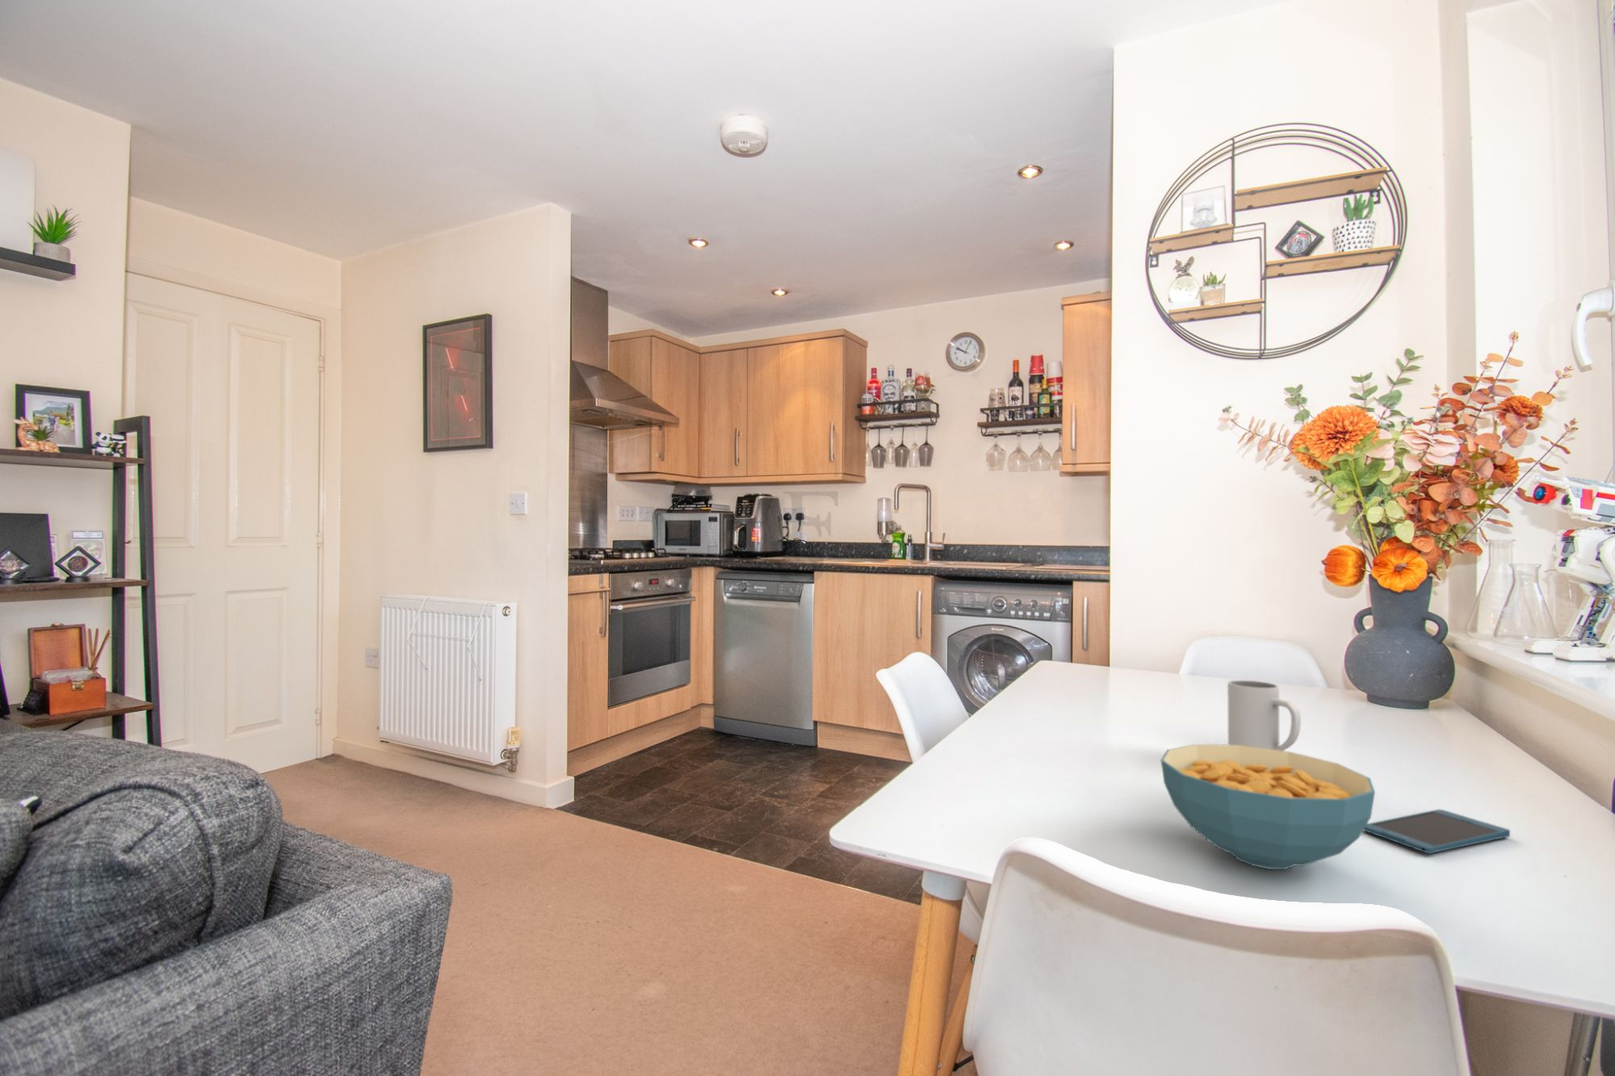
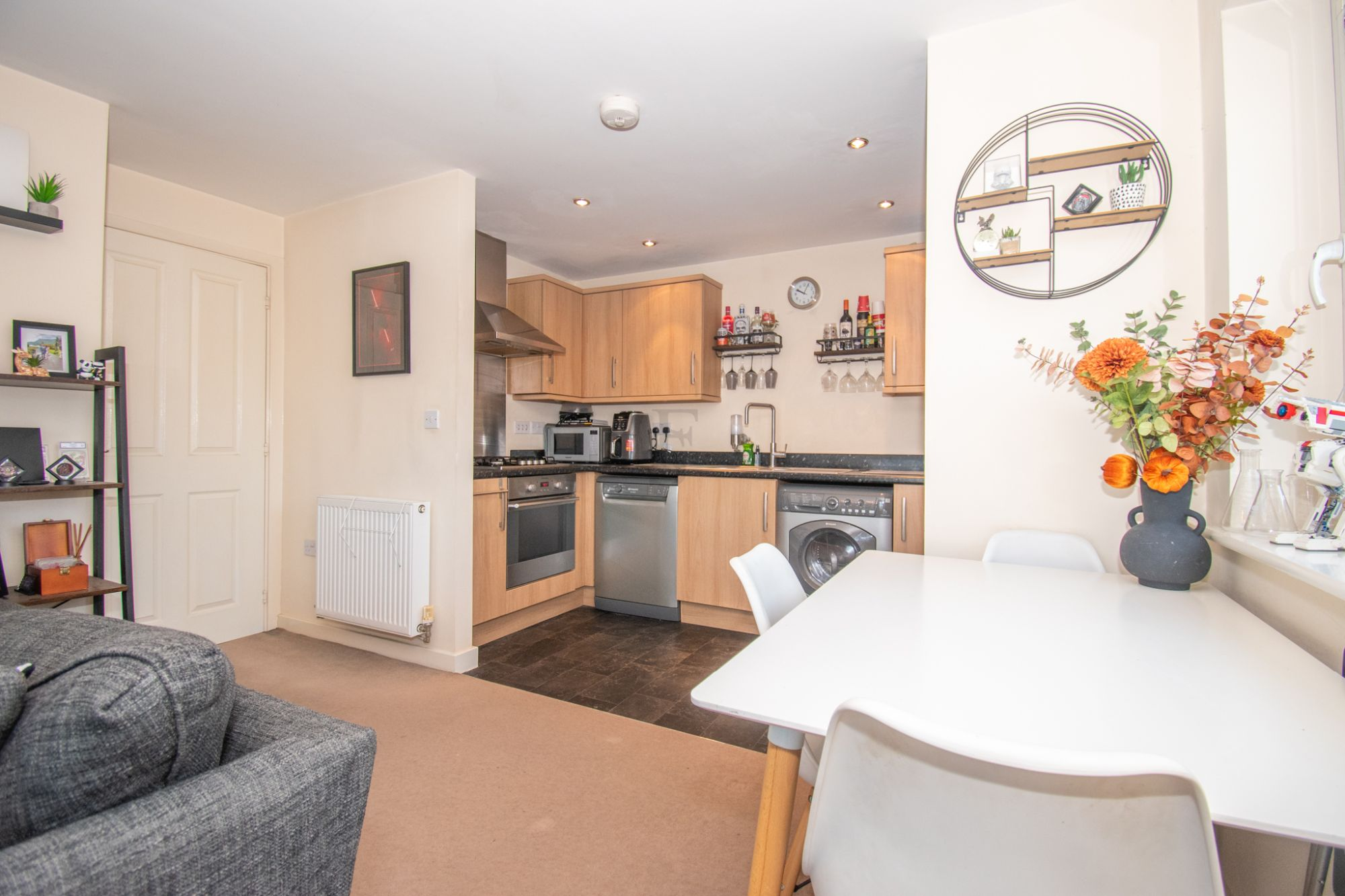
- cereal bowl (1261, 813)
- mug (1263, 725)
- smartphone (1434, 830)
